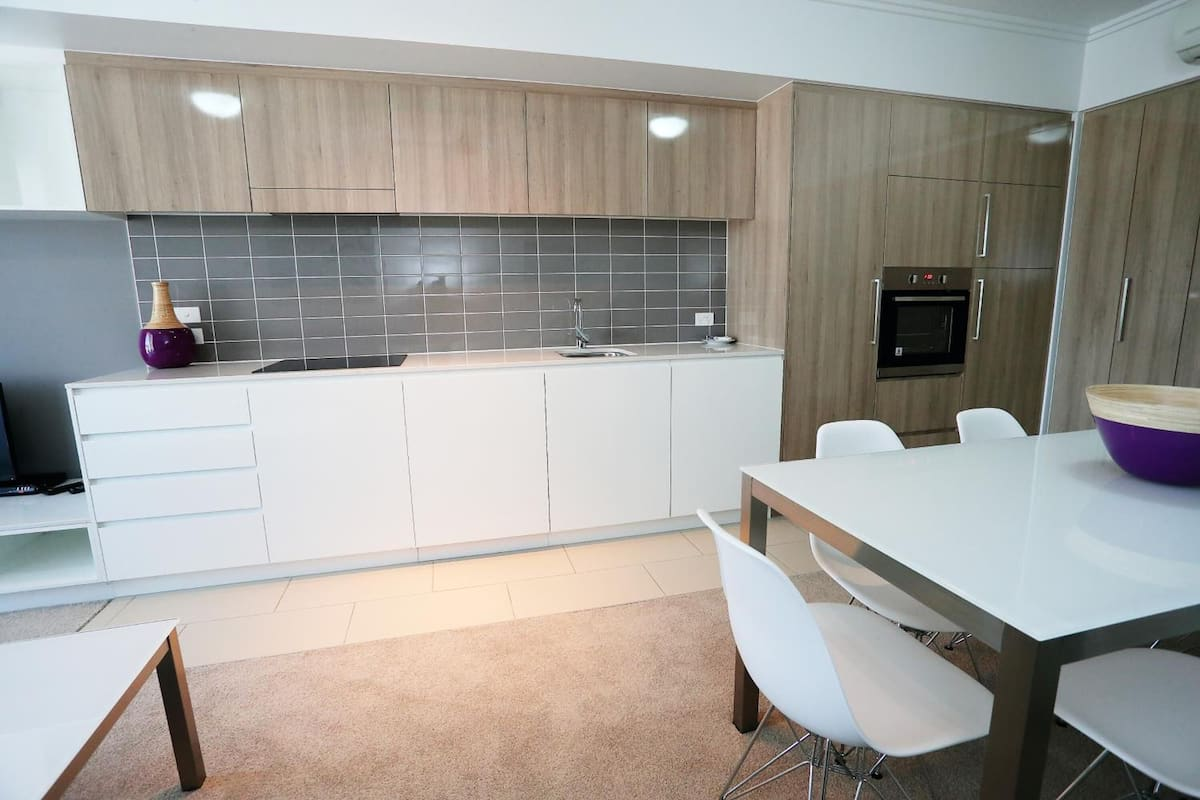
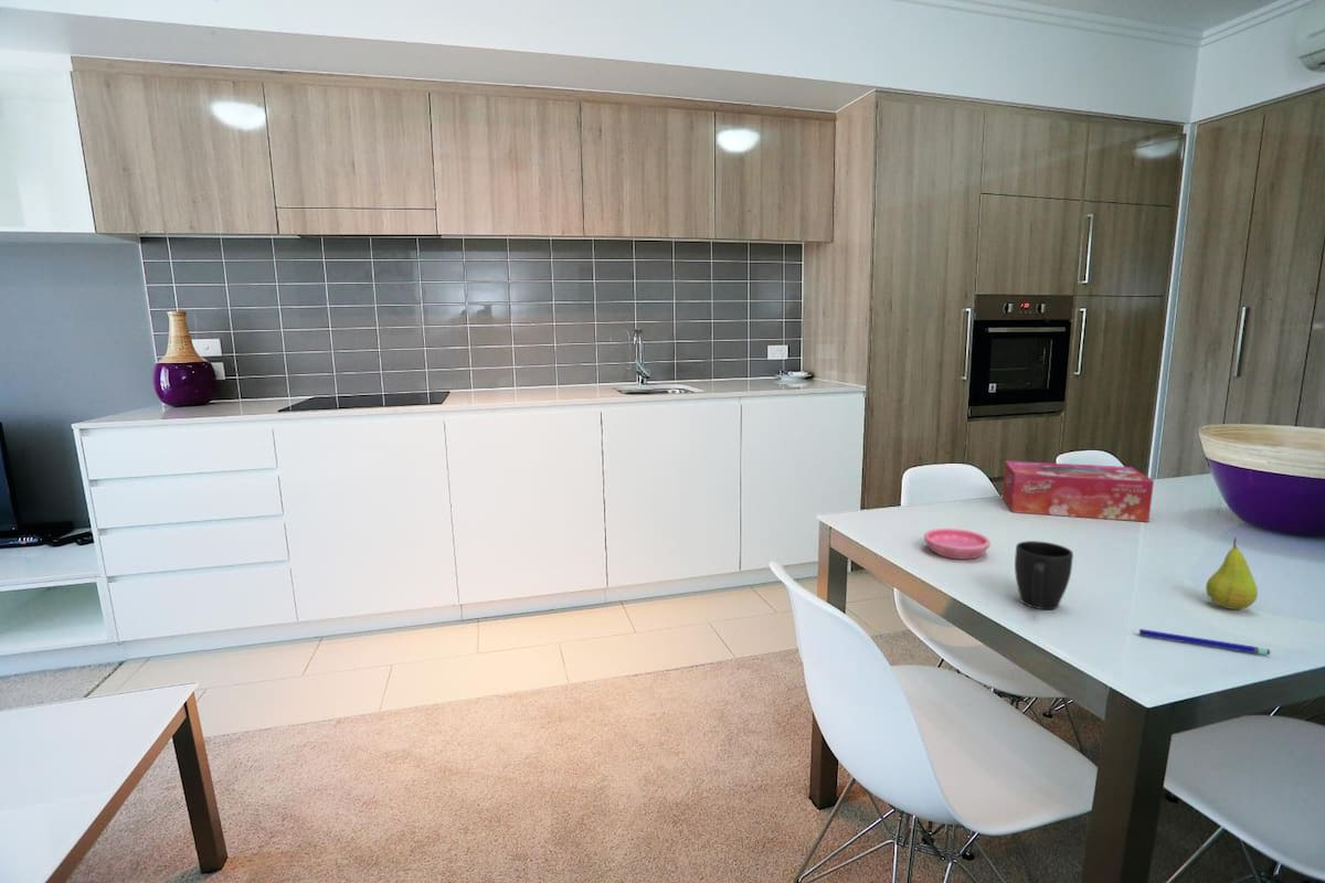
+ pen (1202, 641)
+ tissue box (1072, 489)
+ fruit (1233, 572)
+ saucer (956, 544)
+ mug (1039, 579)
